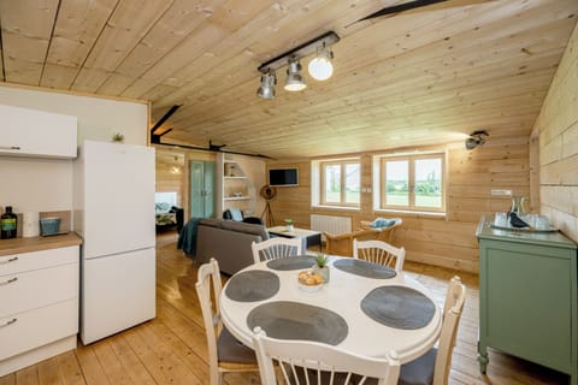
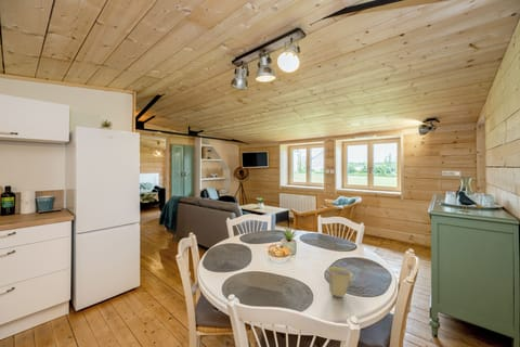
+ cup (339, 282)
